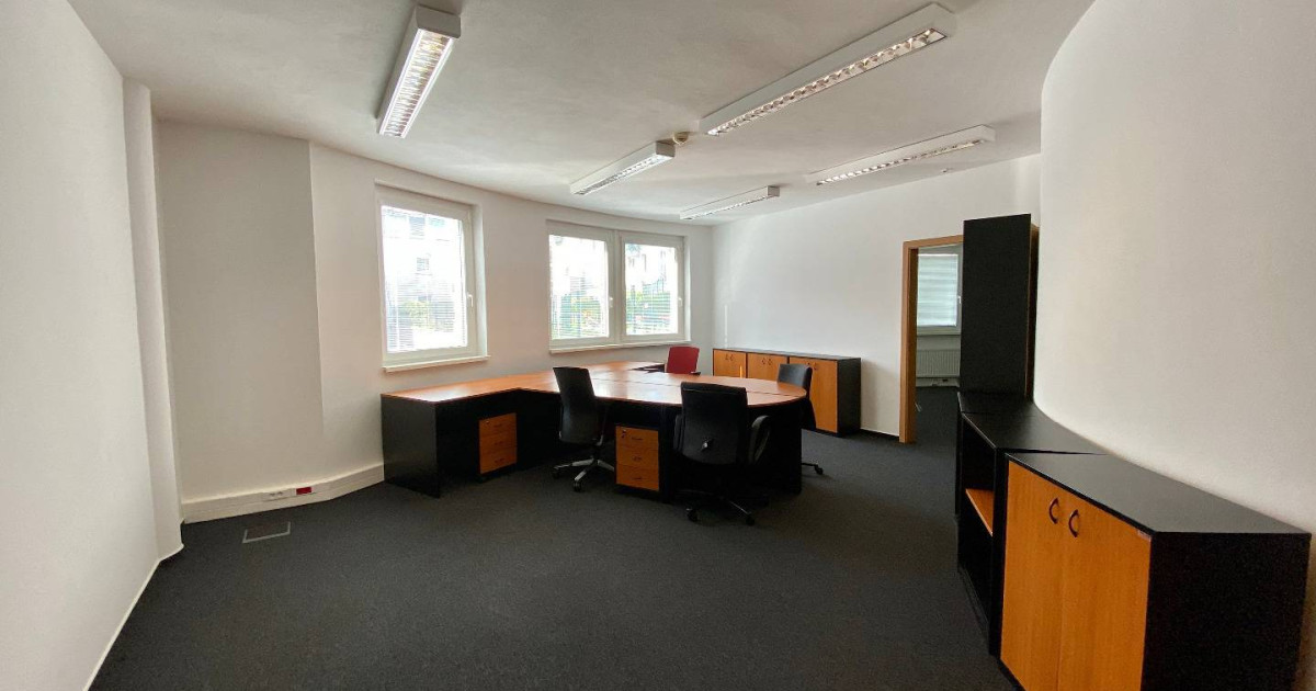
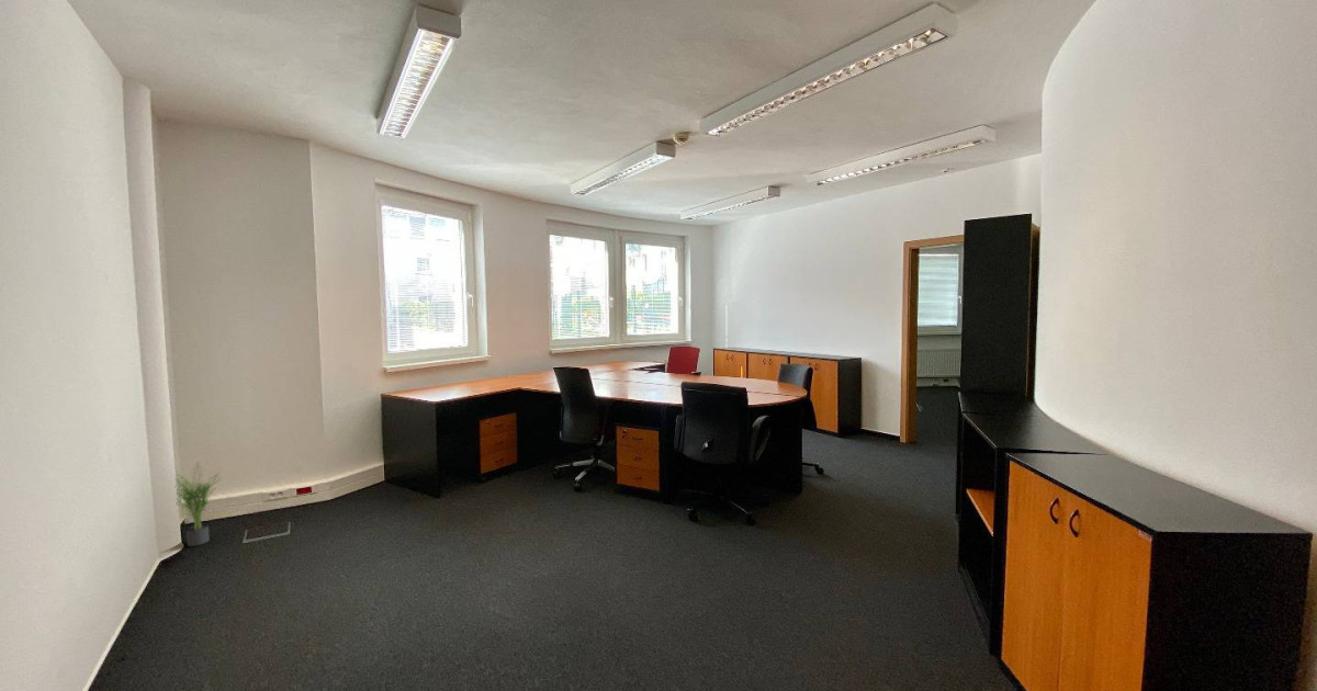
+ potted plant (195, 505)
